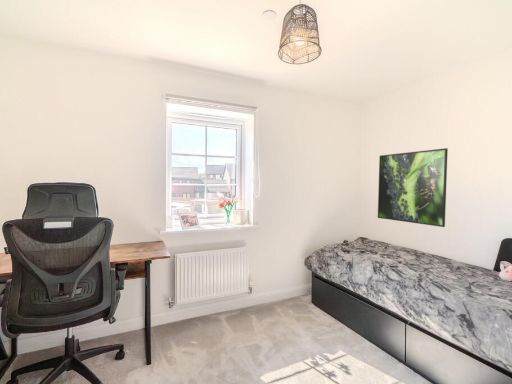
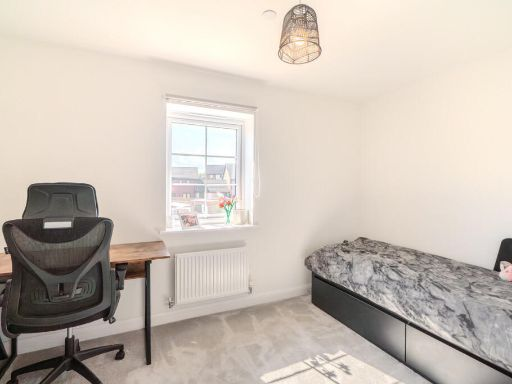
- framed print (408, 187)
